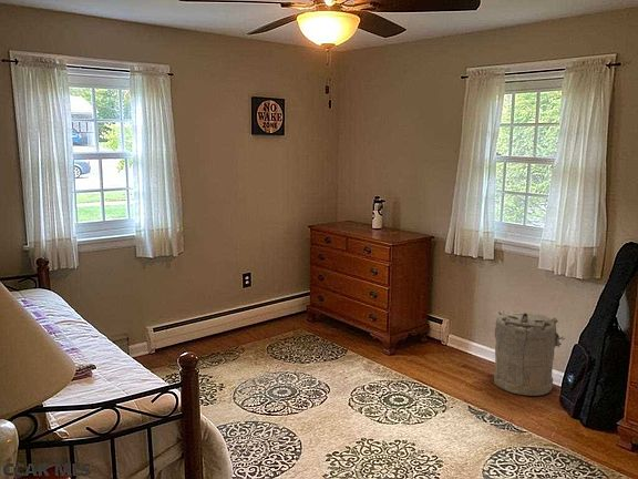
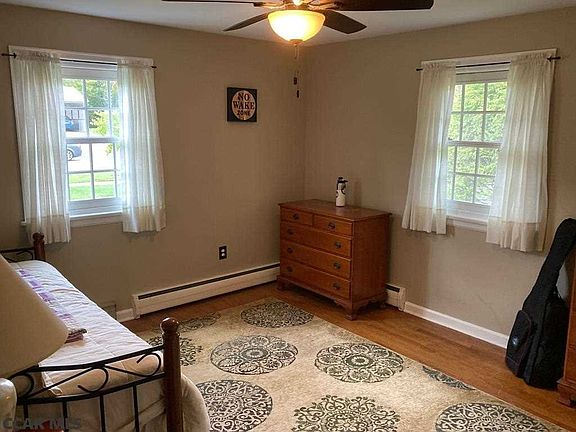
- laundry hamper (522, 348)
